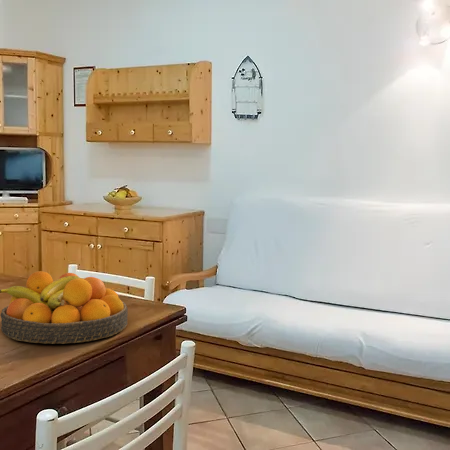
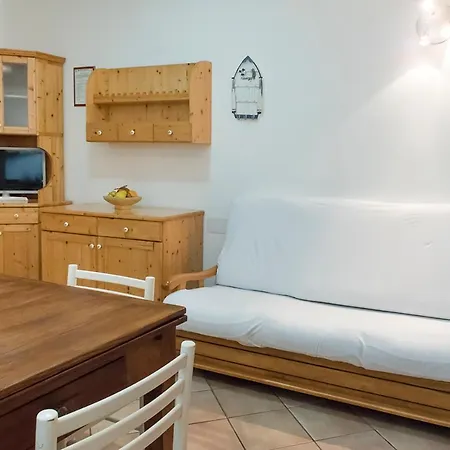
- fruit bowl (66, 299)
